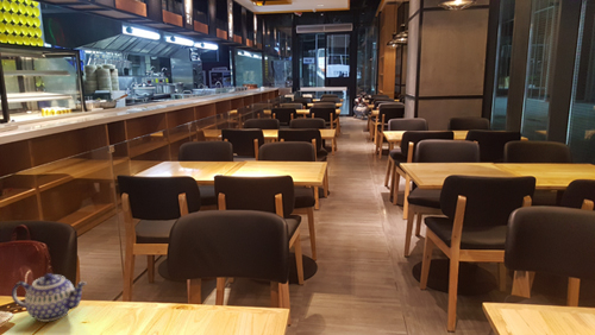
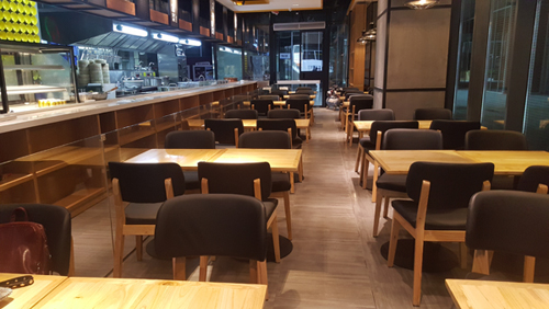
- teapot (50, 293)
